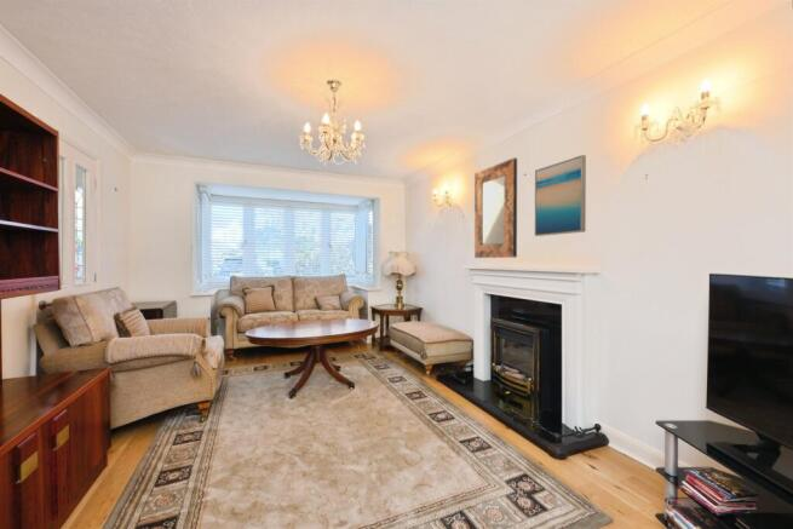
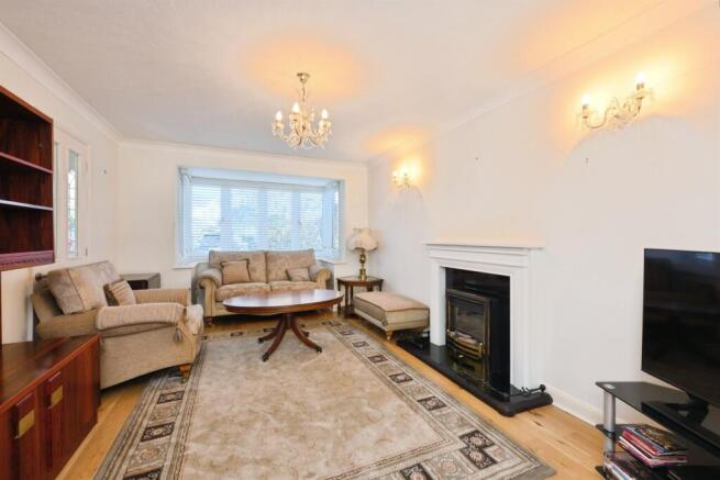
- wall art (558, 199)
- home mirror (494, 212)
